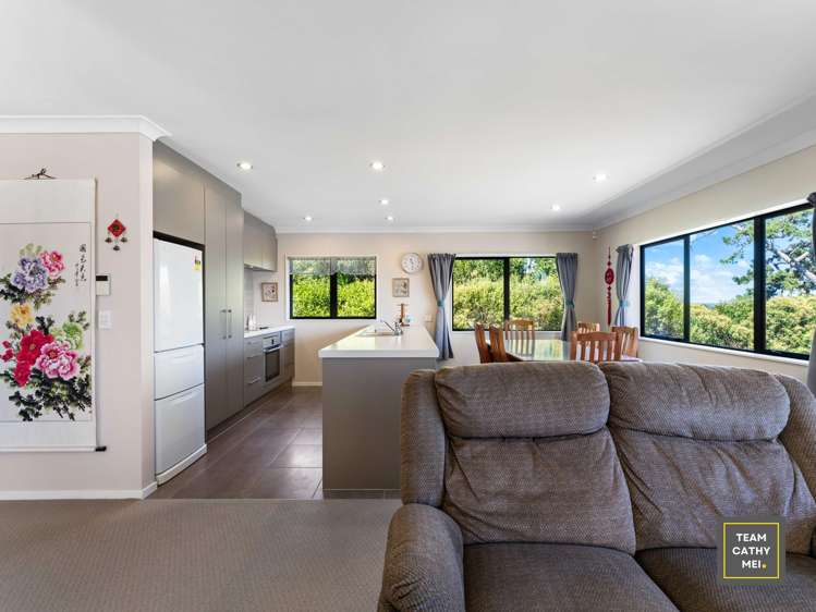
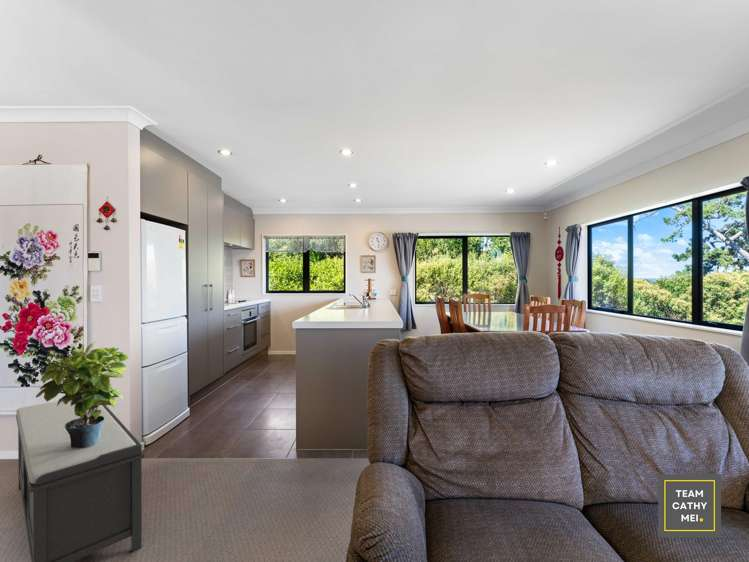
+ potted plant (87, 393)
+ bench (72, 468)
